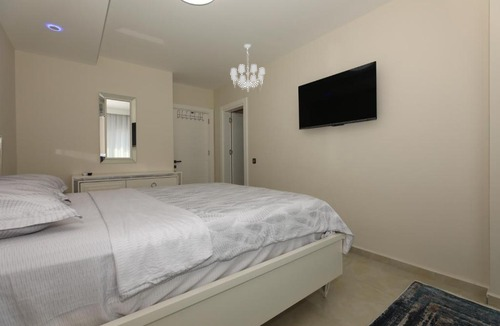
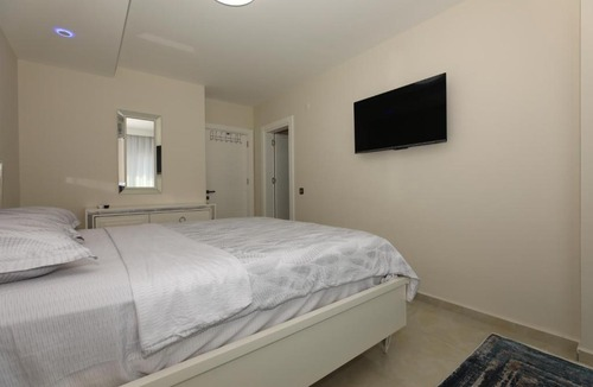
- chandelier (247, 68)
